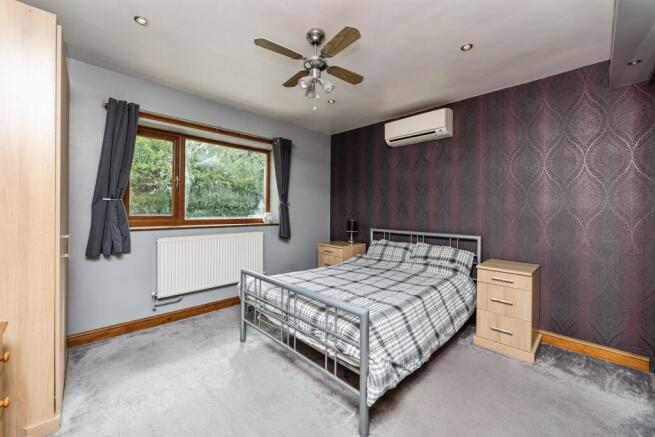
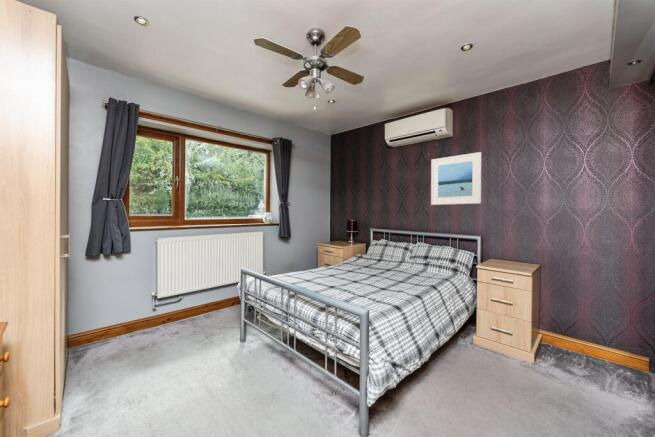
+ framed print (454, 180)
